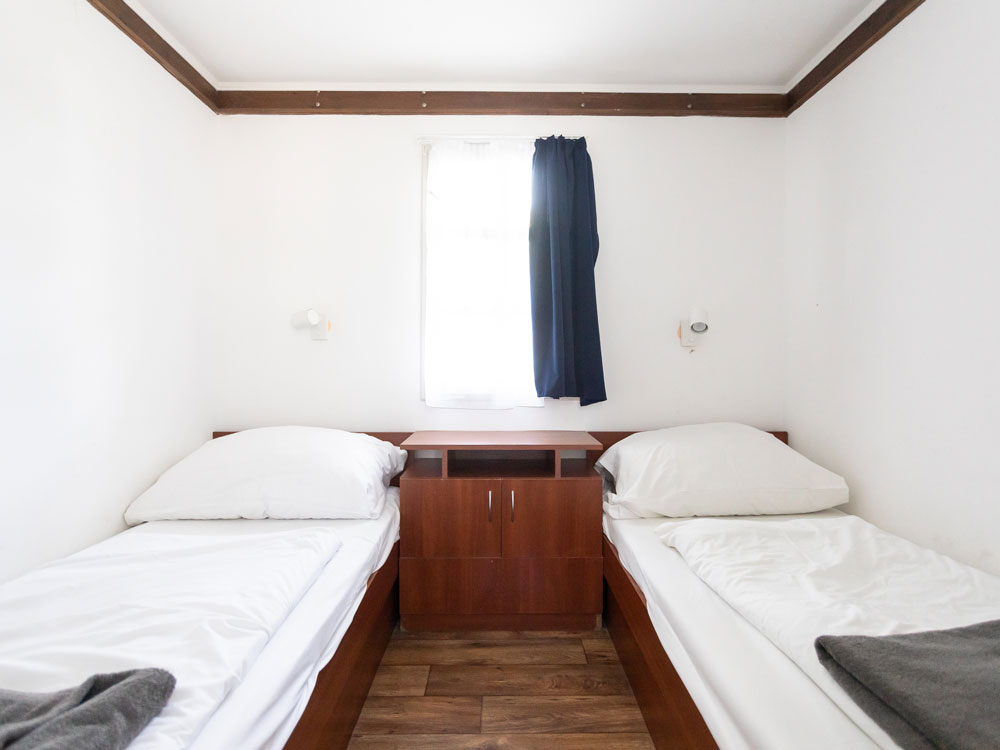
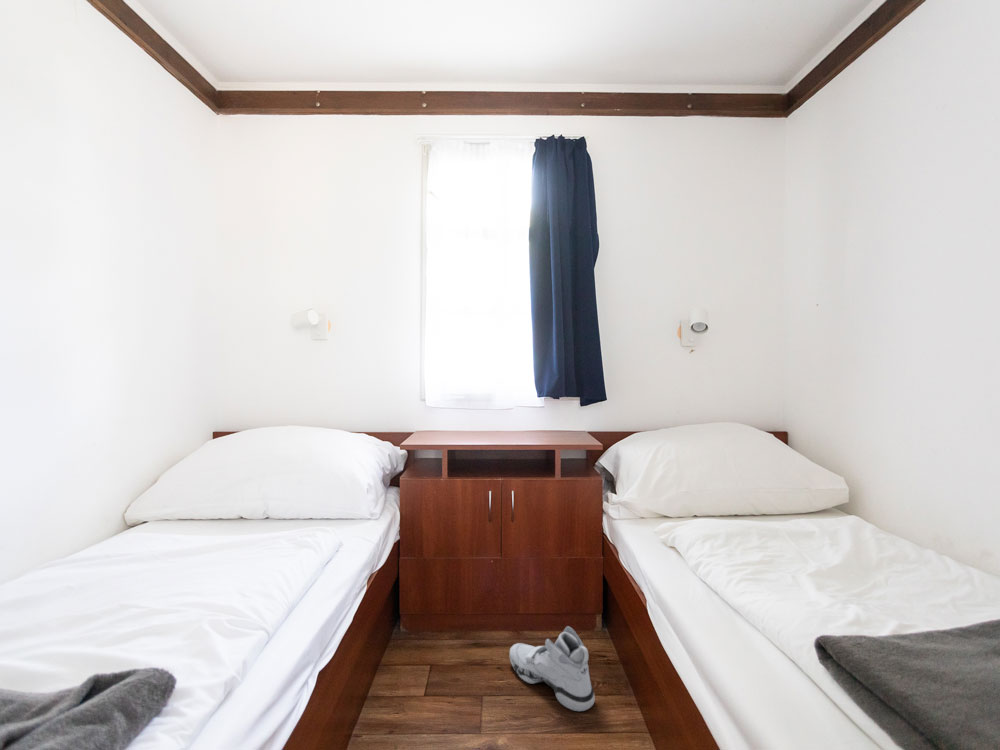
+ sneaker (549, 655)
